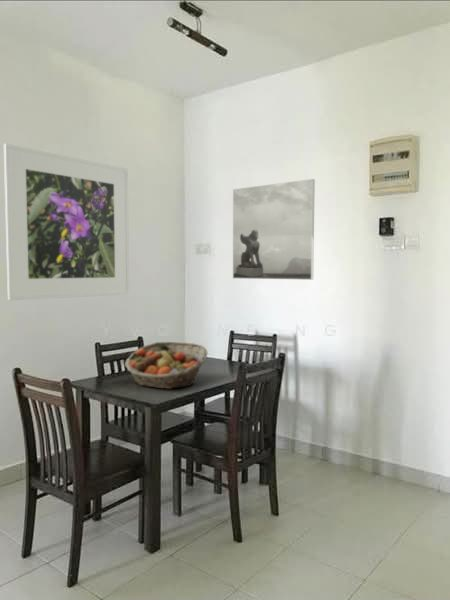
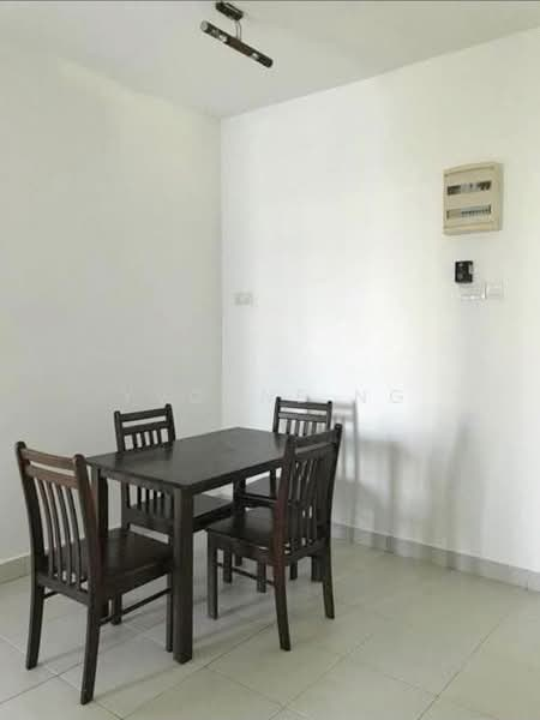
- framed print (271, 232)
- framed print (73, 228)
- fruit basket (166, 364)
